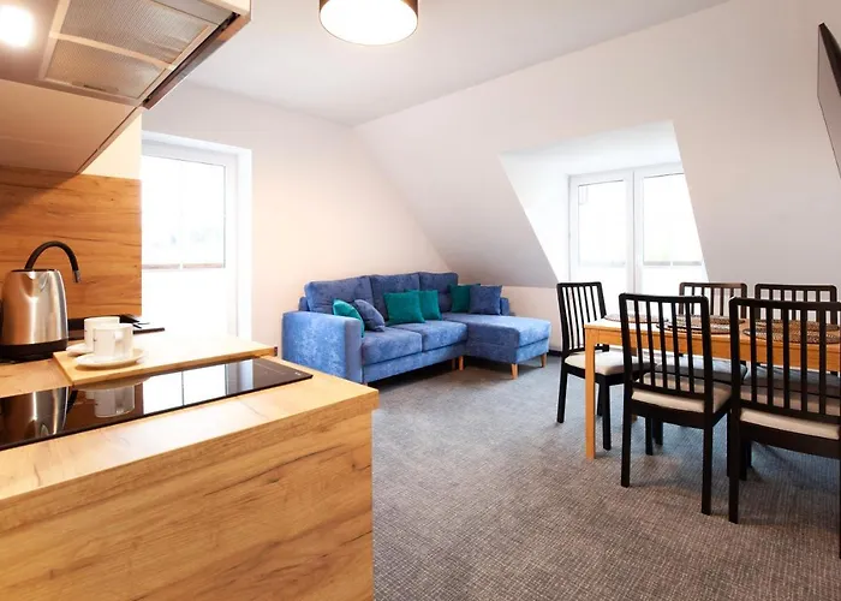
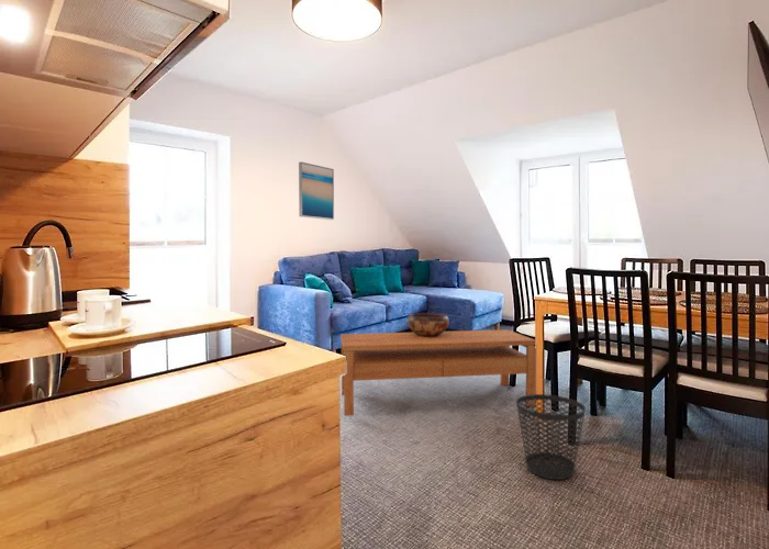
+ coffee table (434, 368)
+ wall art (316, 191)
+ decorative bowl (427, 324)
+ wastebasket (549, 437)
